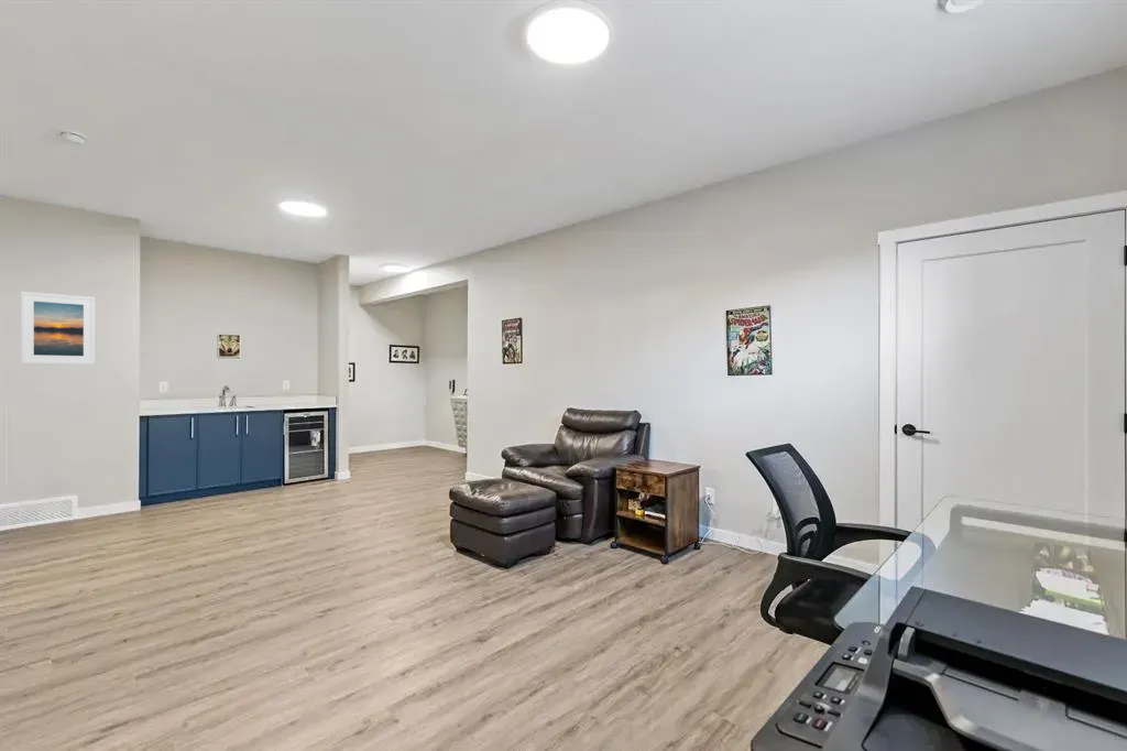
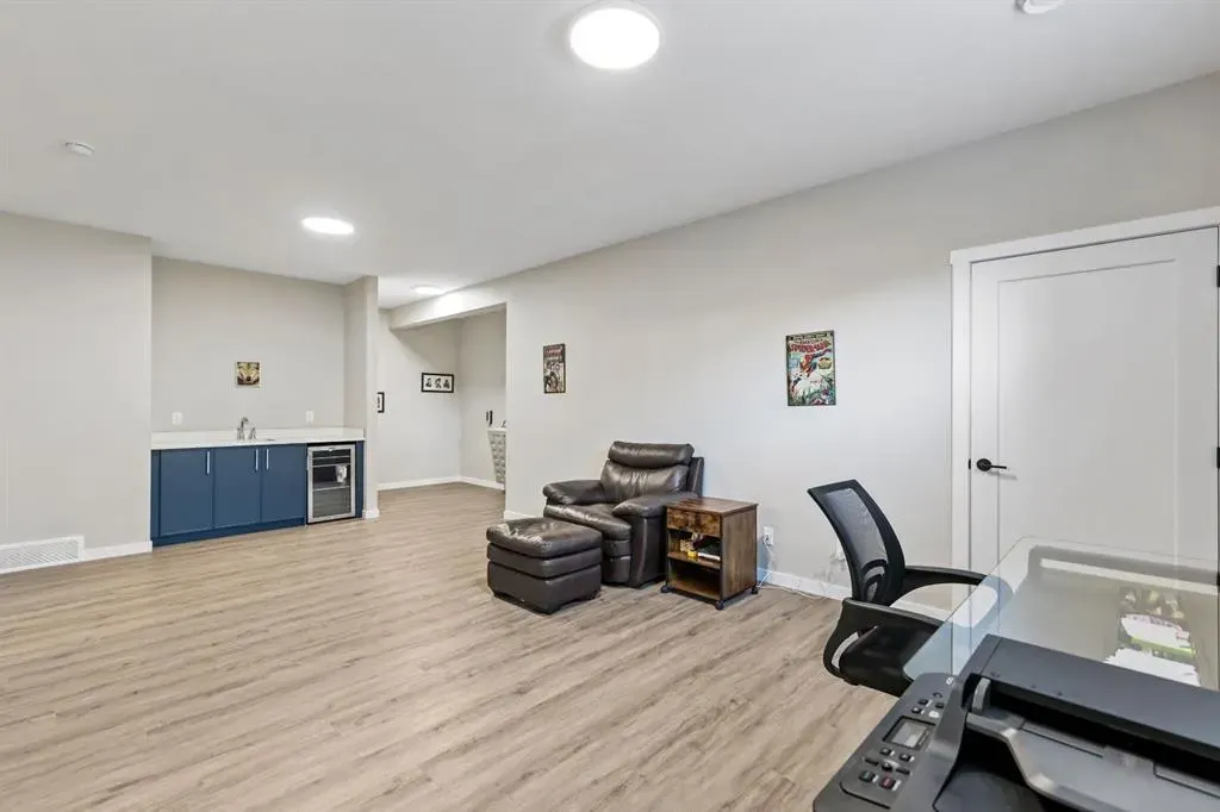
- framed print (58, 329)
